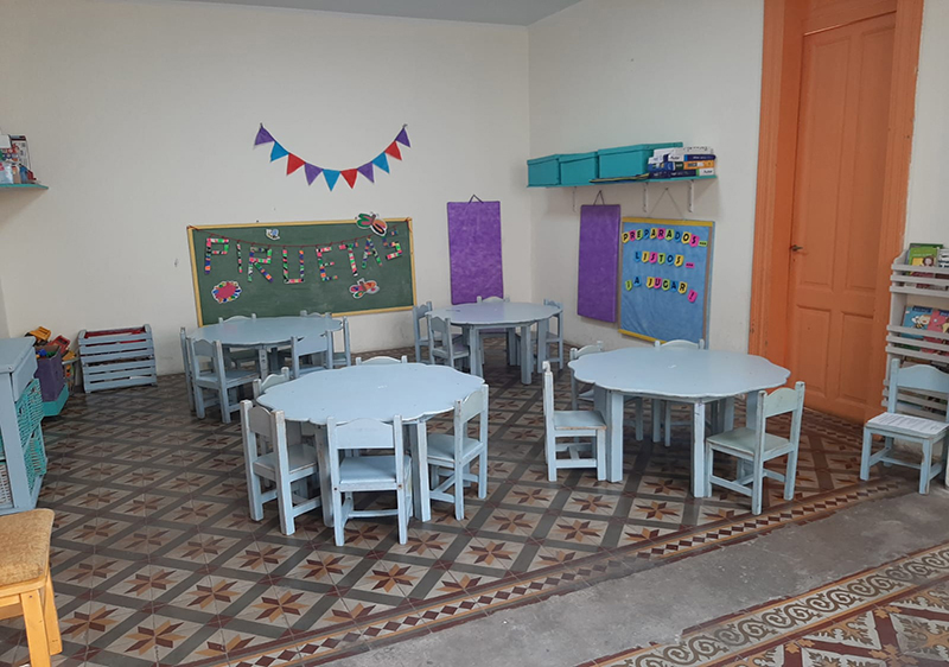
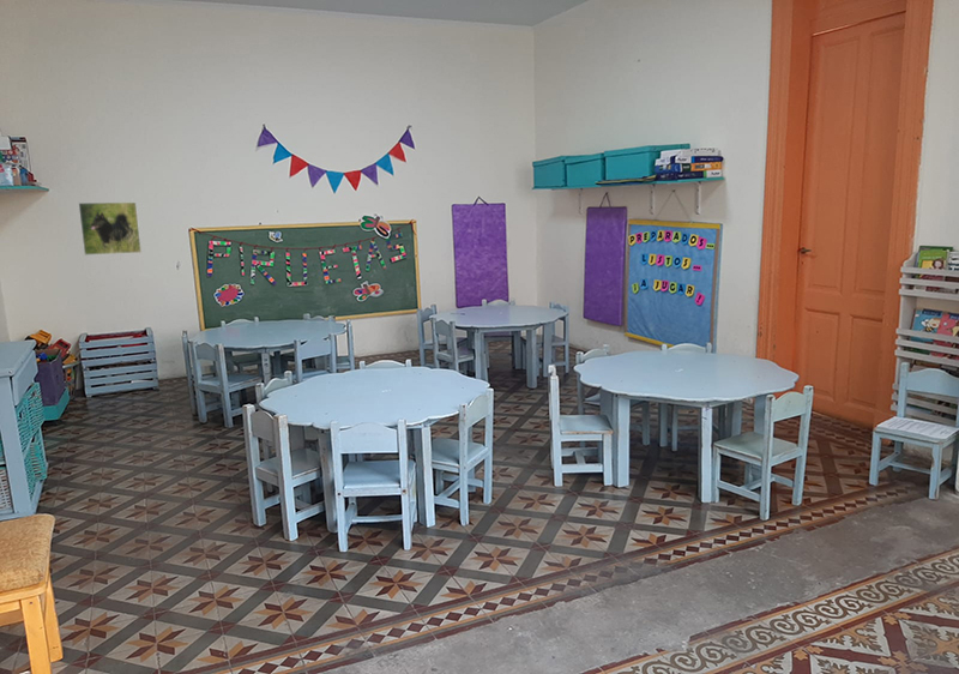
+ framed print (110, 228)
